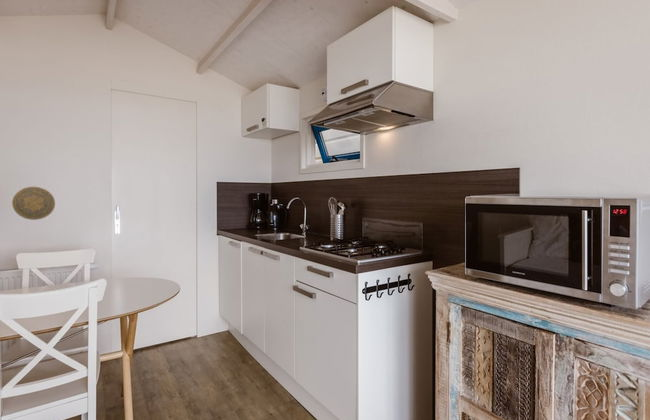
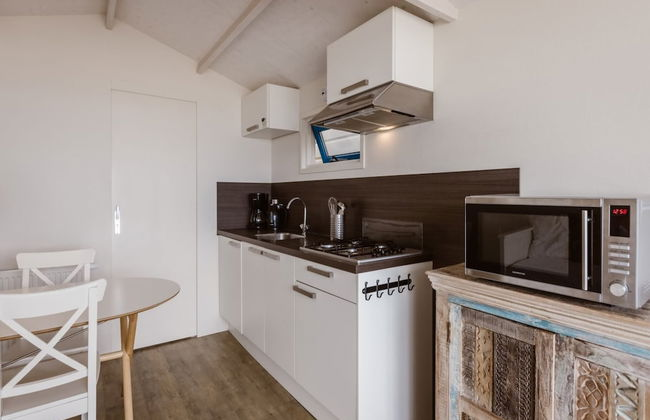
- decorative plate (34, 203)
